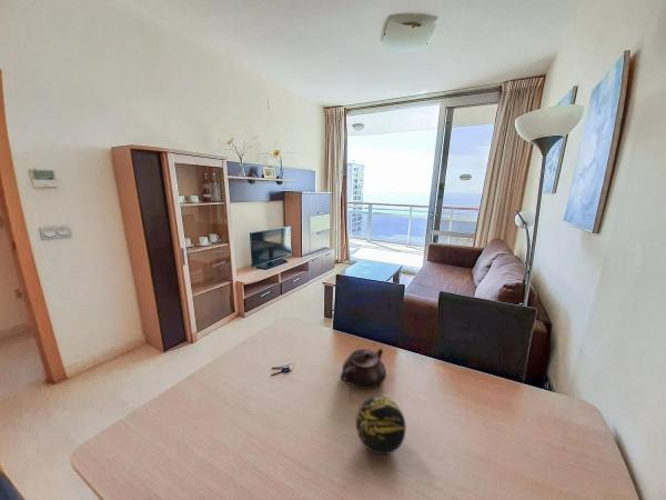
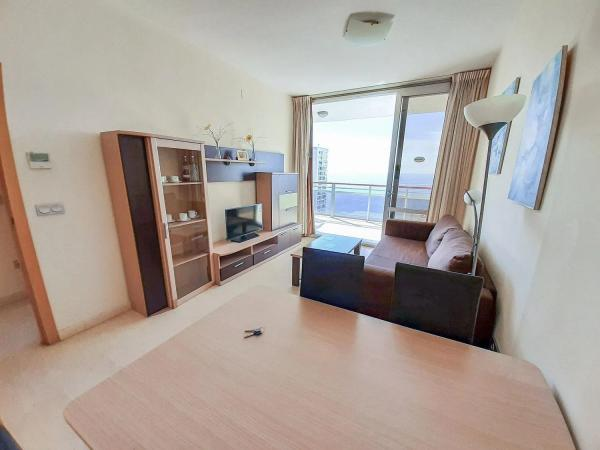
- teapot (362, 364)
- decorative orb (380, 423)
